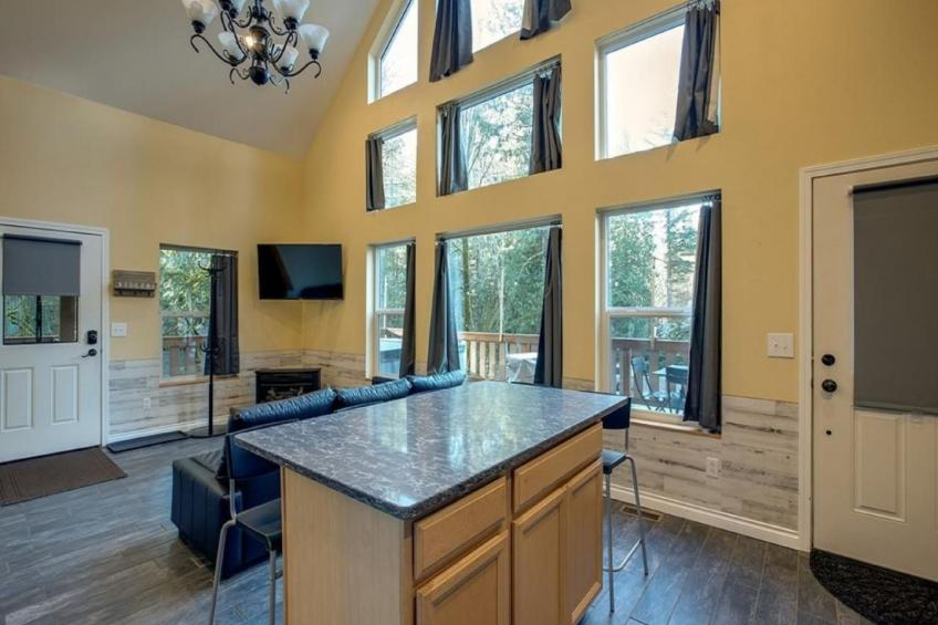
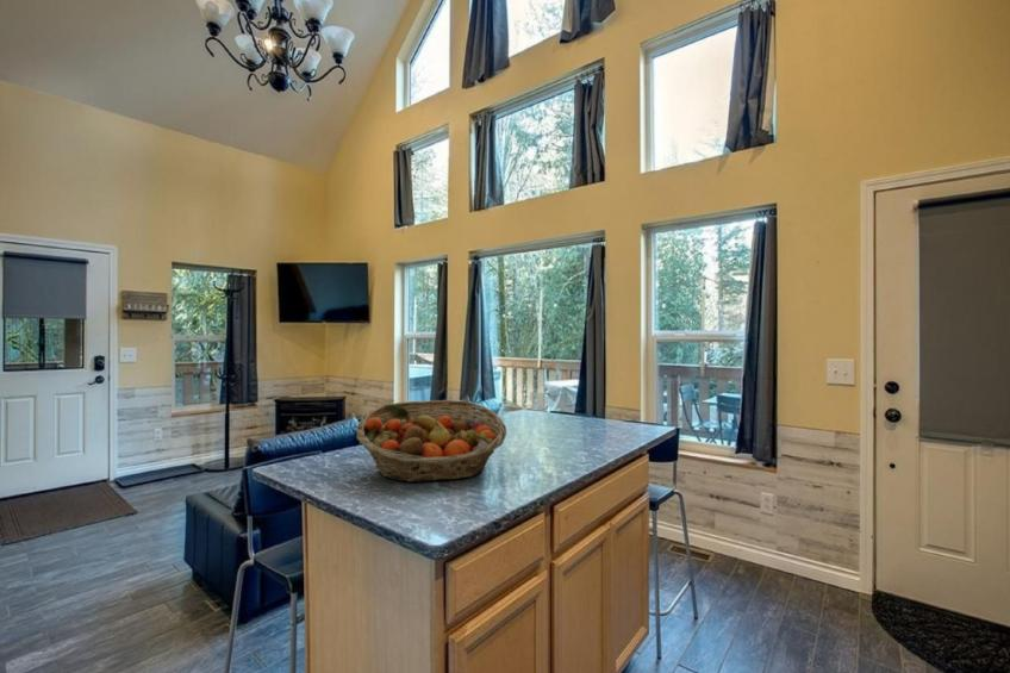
+ fruit basket (432, 437)
